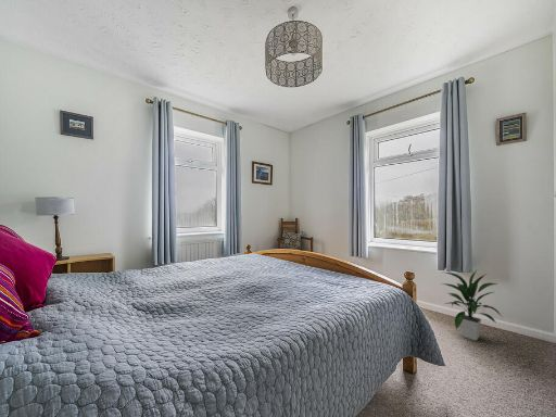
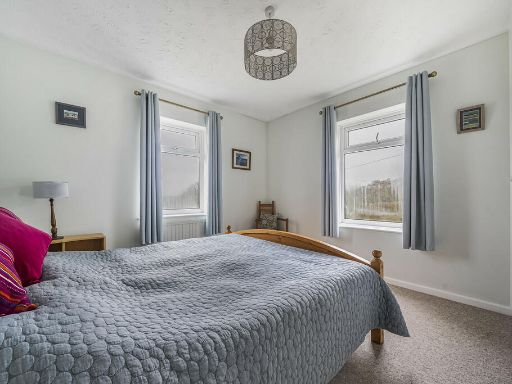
- indoor plant (468, 303)
